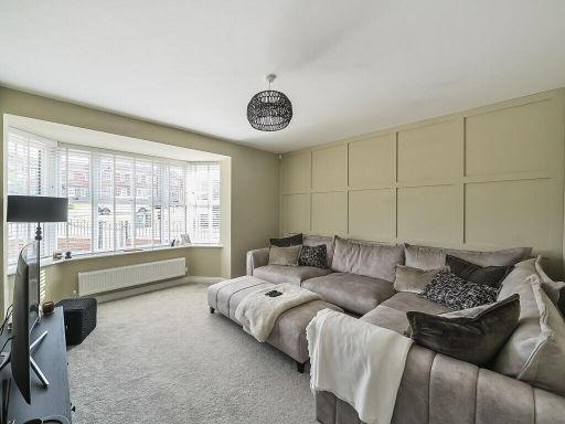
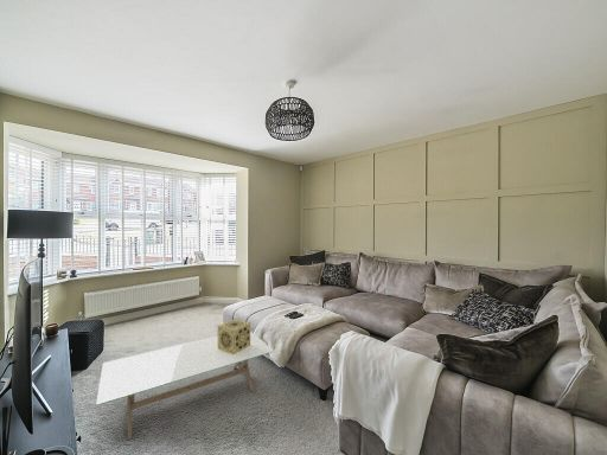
+ coffee table (192, 376)
+ decorative box (234, 335)
